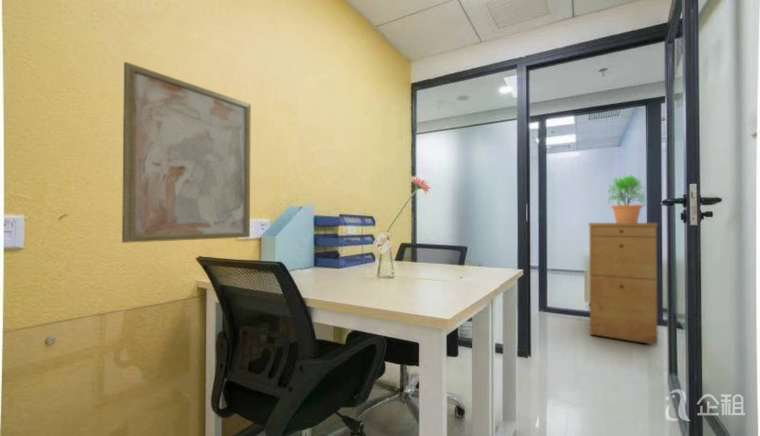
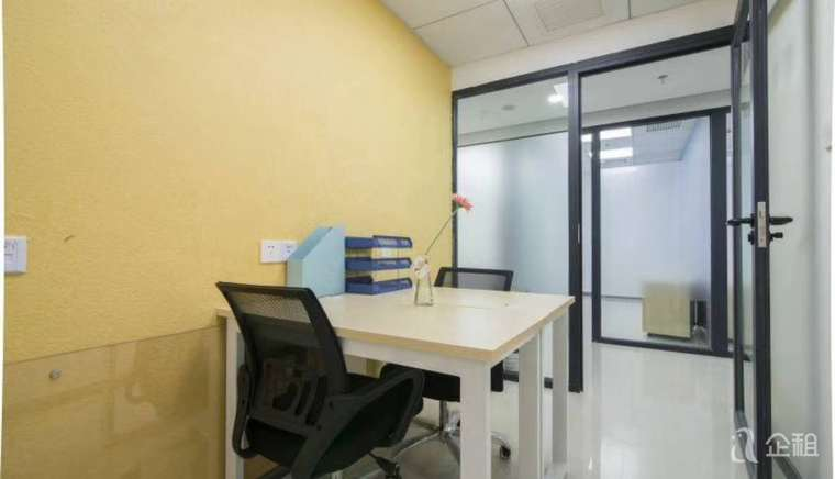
- filing cabinet (623, 277)
- wall art (196, 162)
- potted plant (627, 198)
